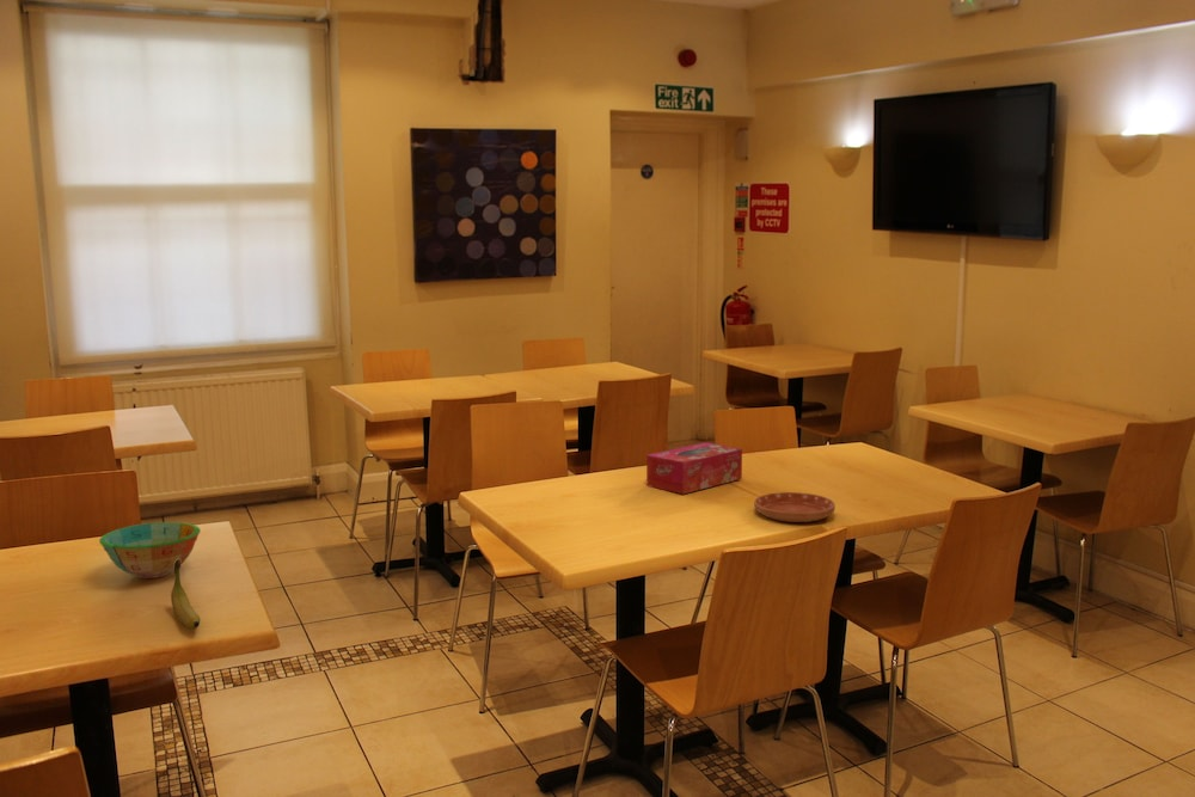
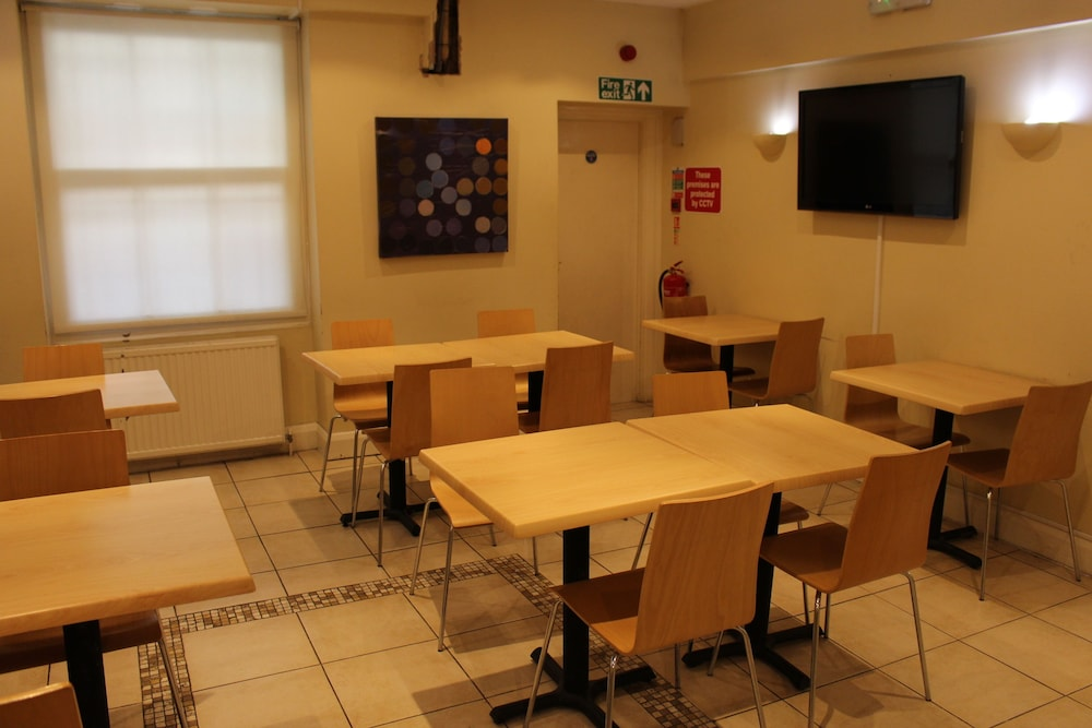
- tissue box (694, 466)
- bowl (152, 553)
- banana (185, 595)
- saucer (793, 508)
